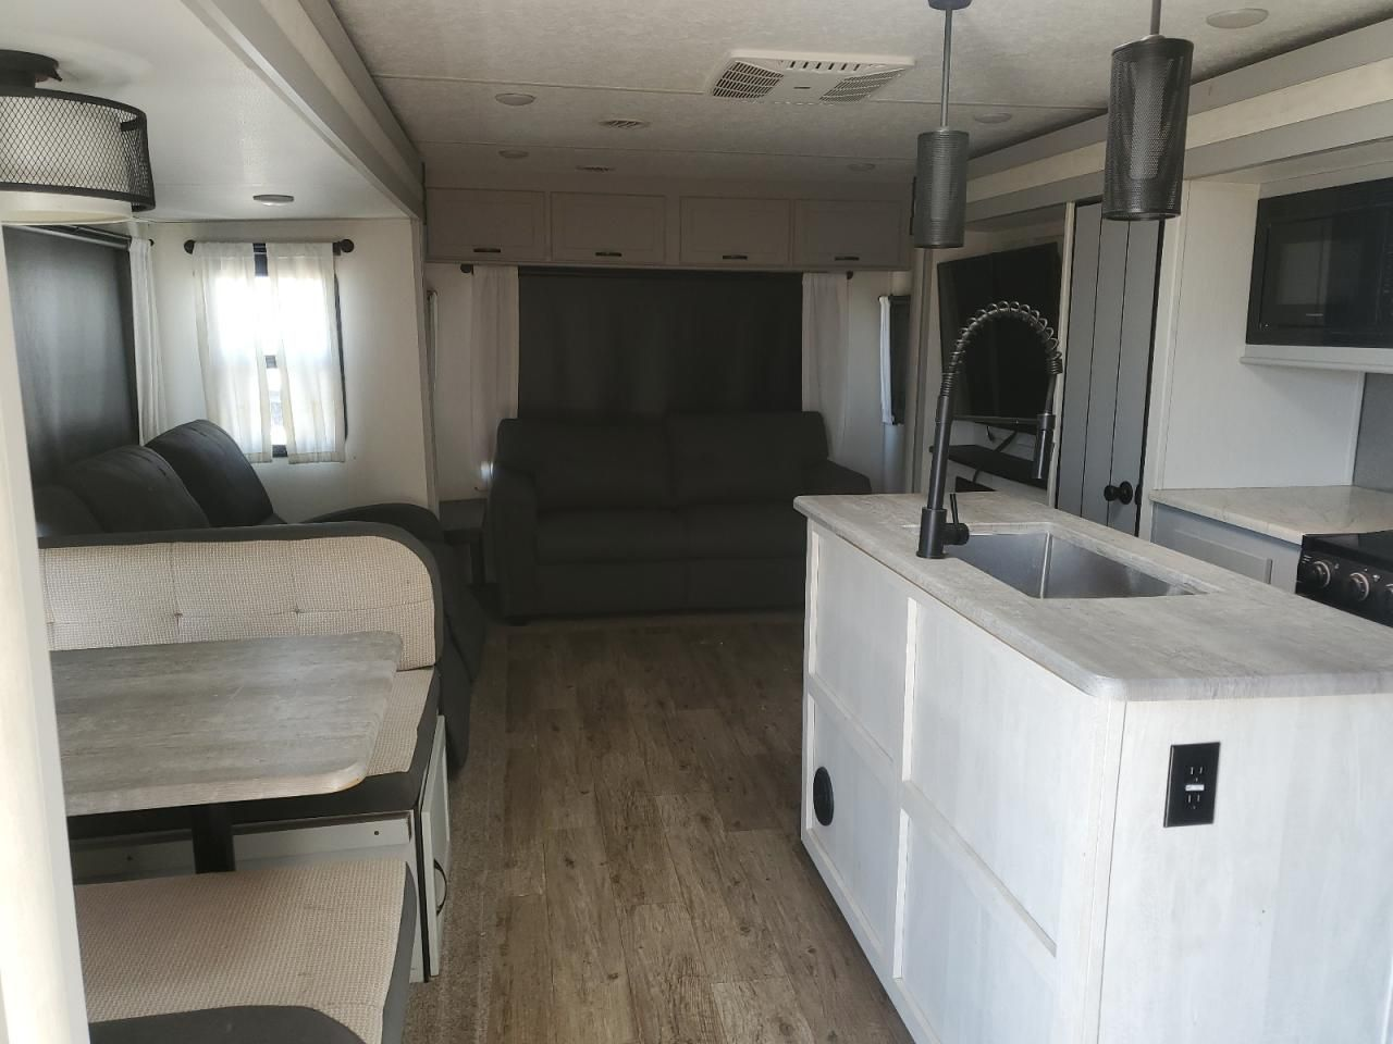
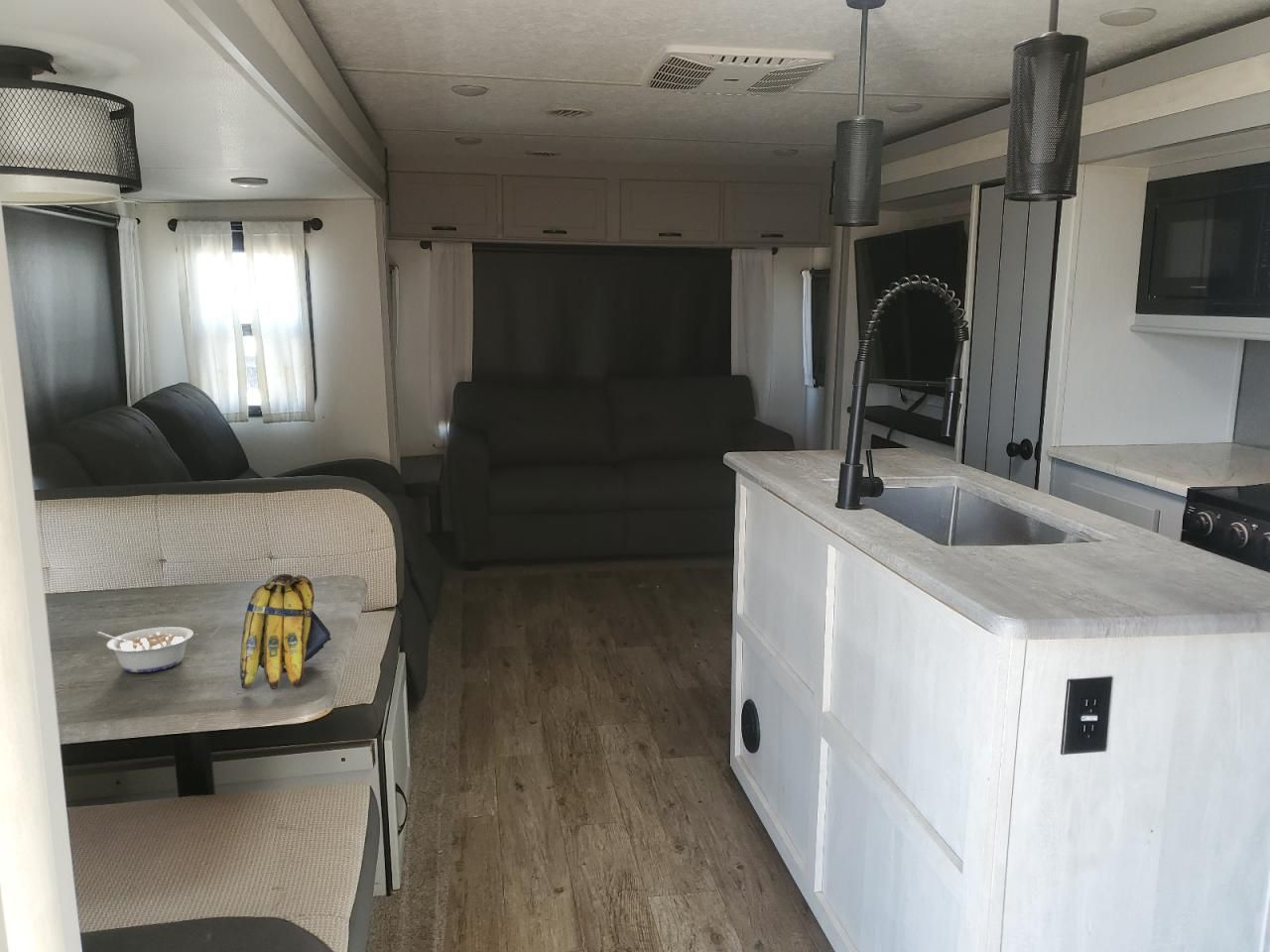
+ legume (148, 649)
+ banana (285, 622)
